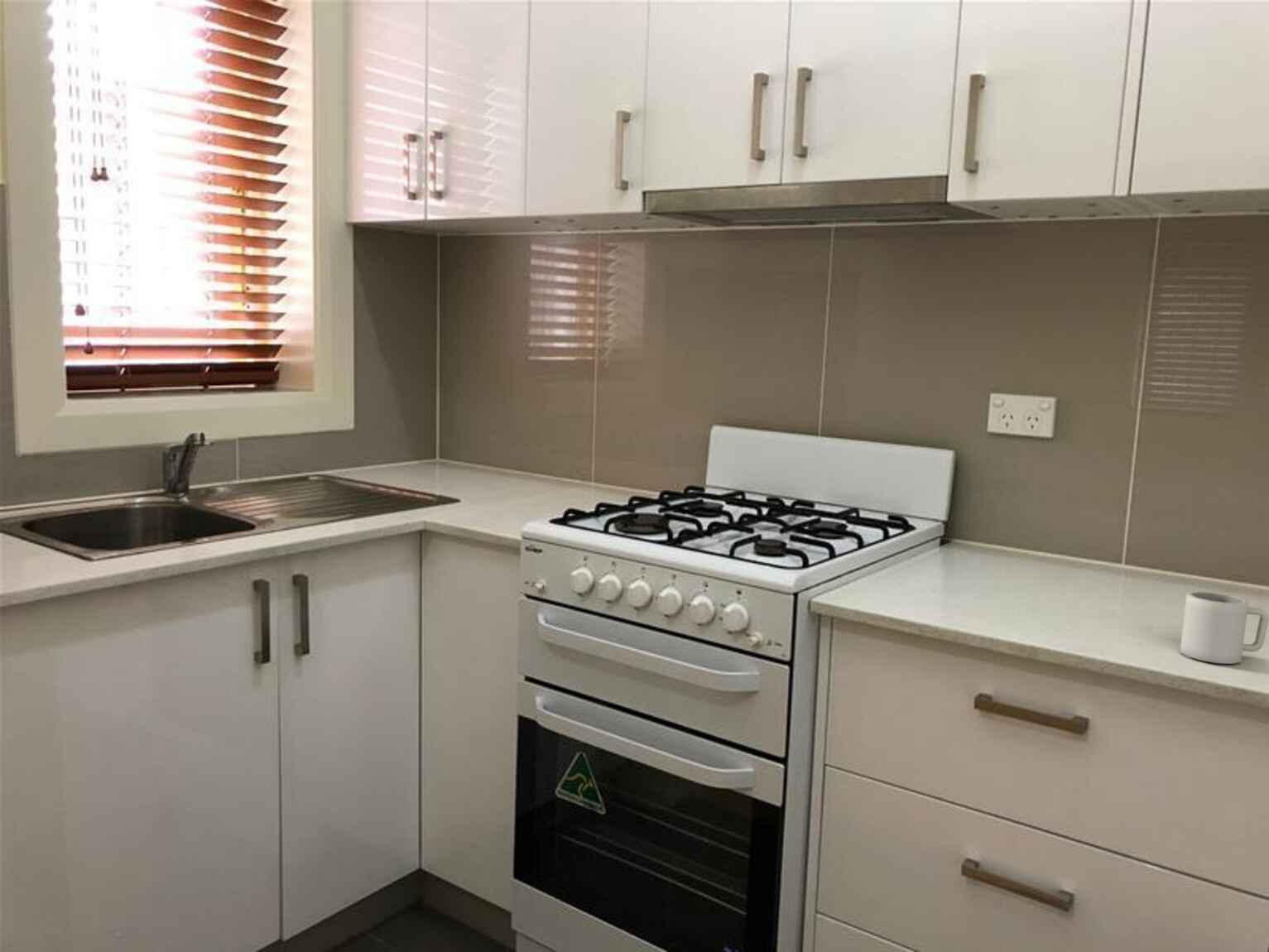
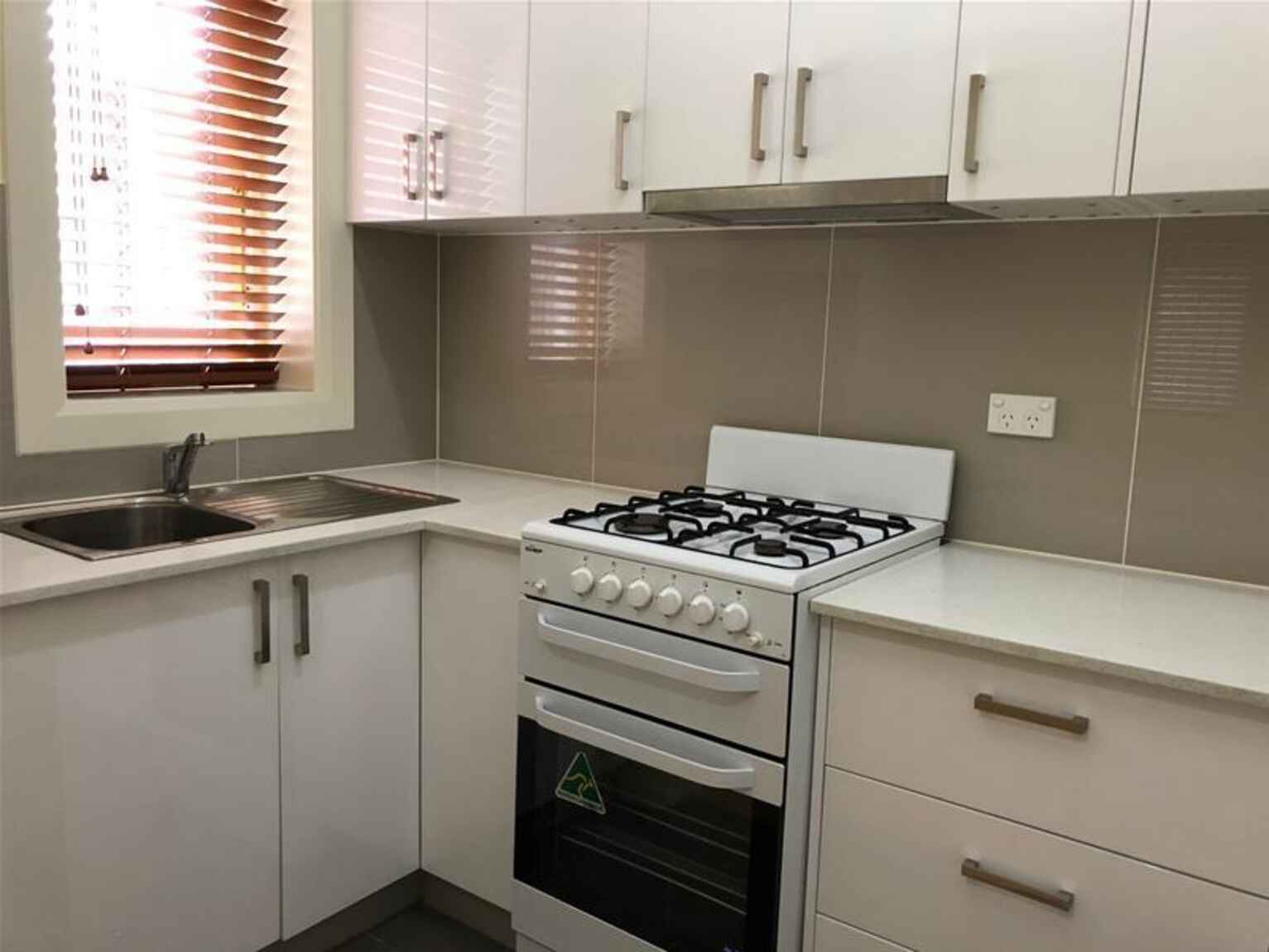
- cup (1223, 627)
